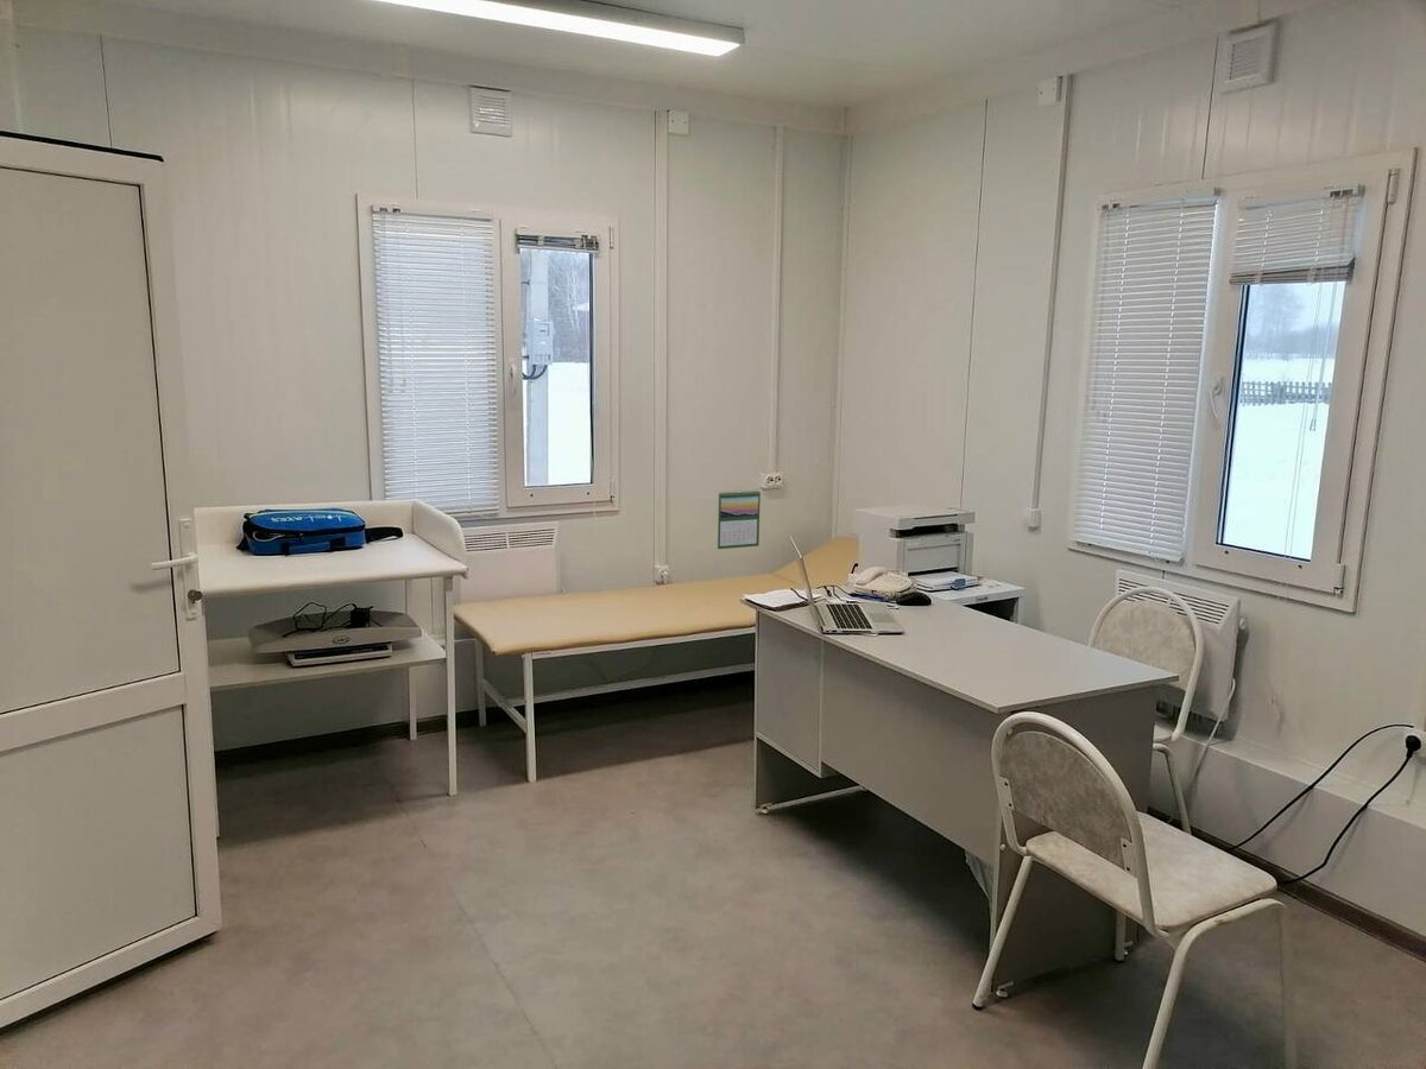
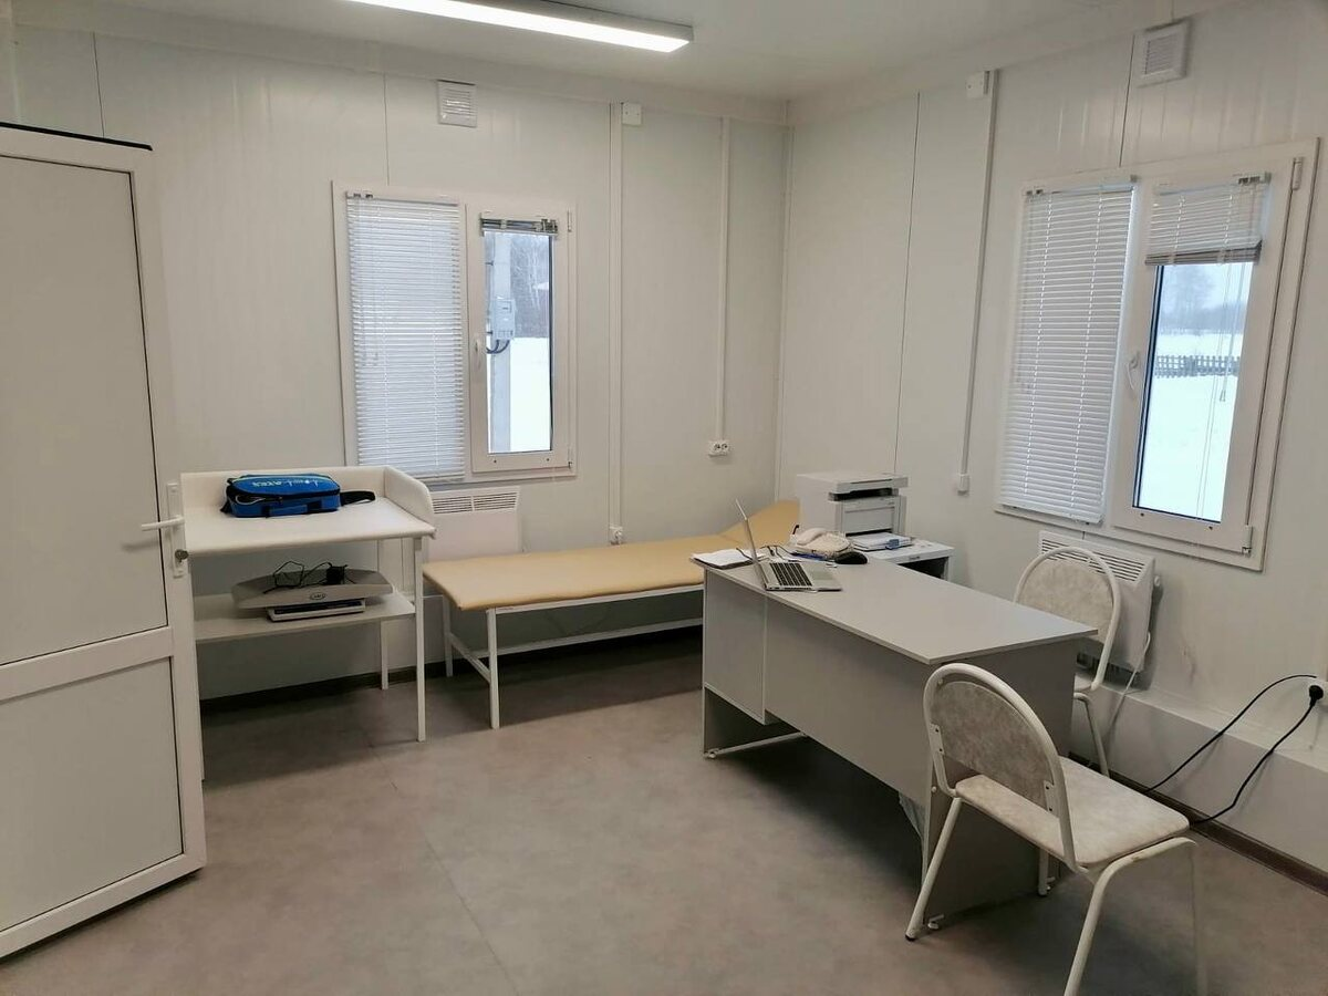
- calendar (738, 518)
